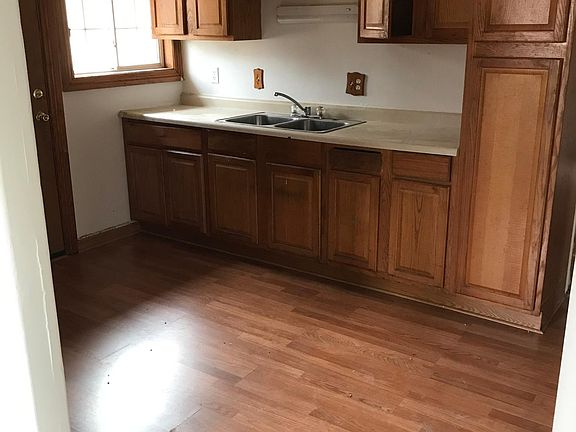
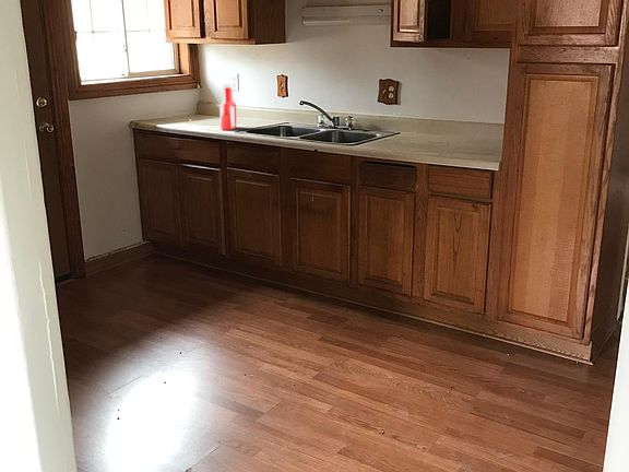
+ soap bottle (227, 106)
